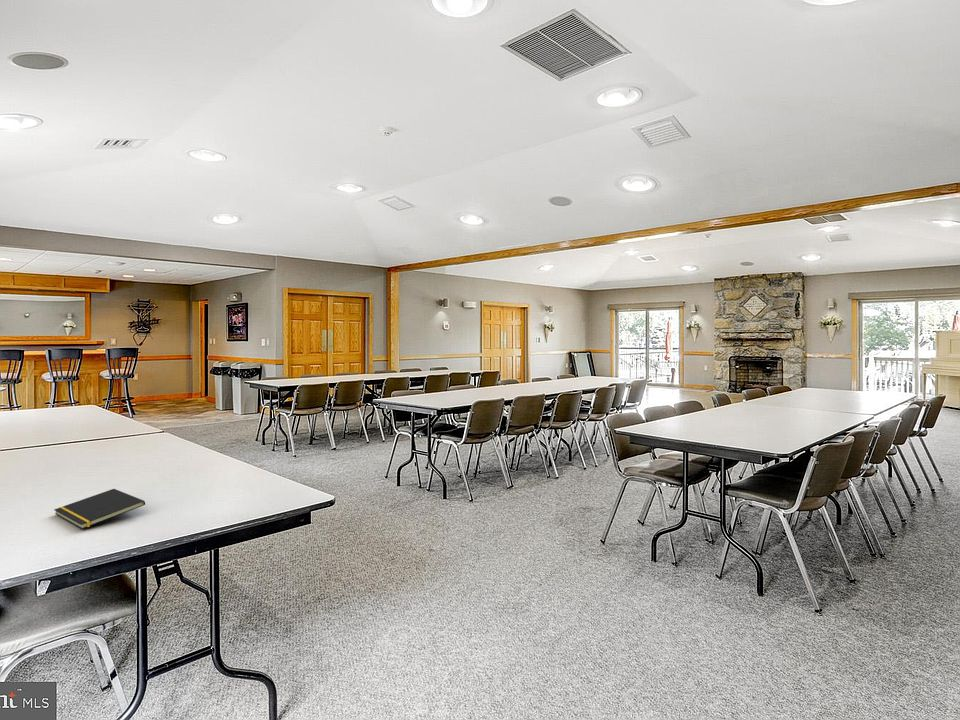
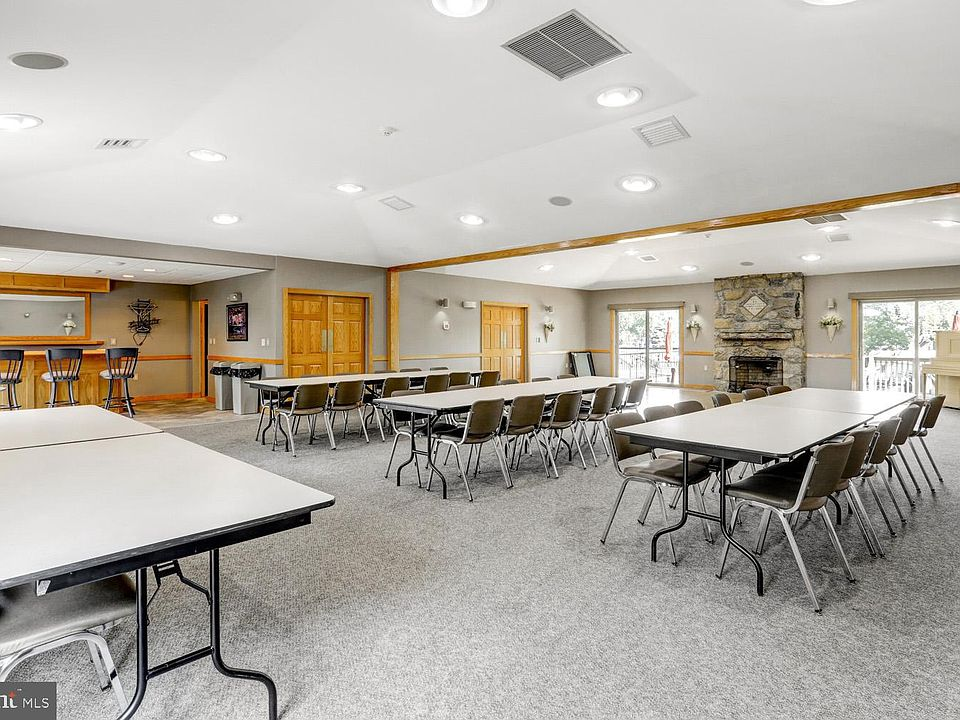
- notepad (99, 507)
